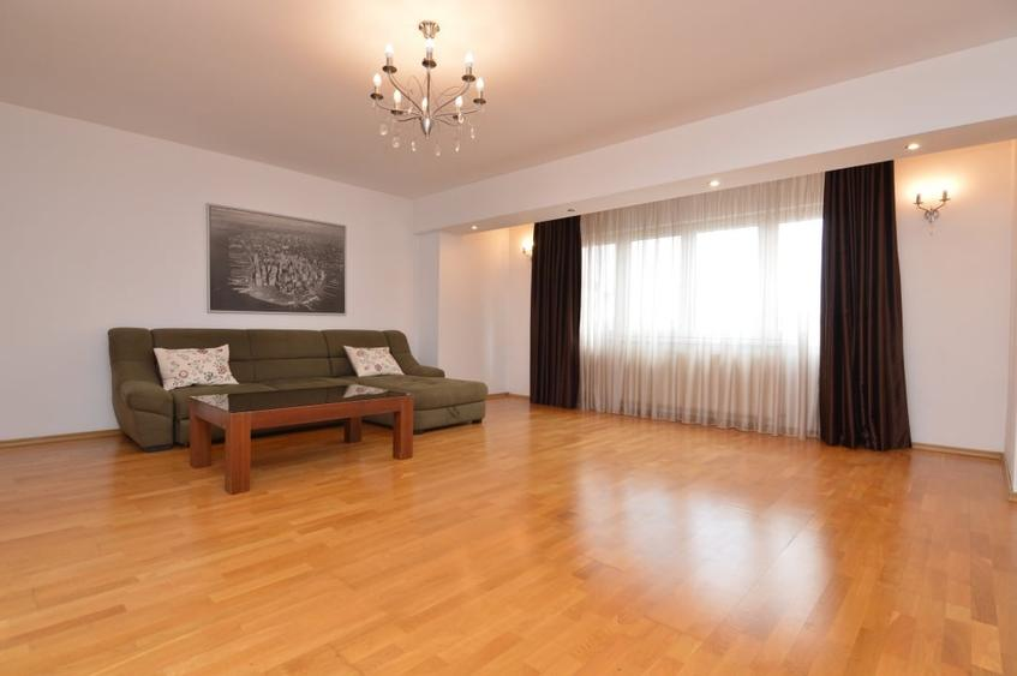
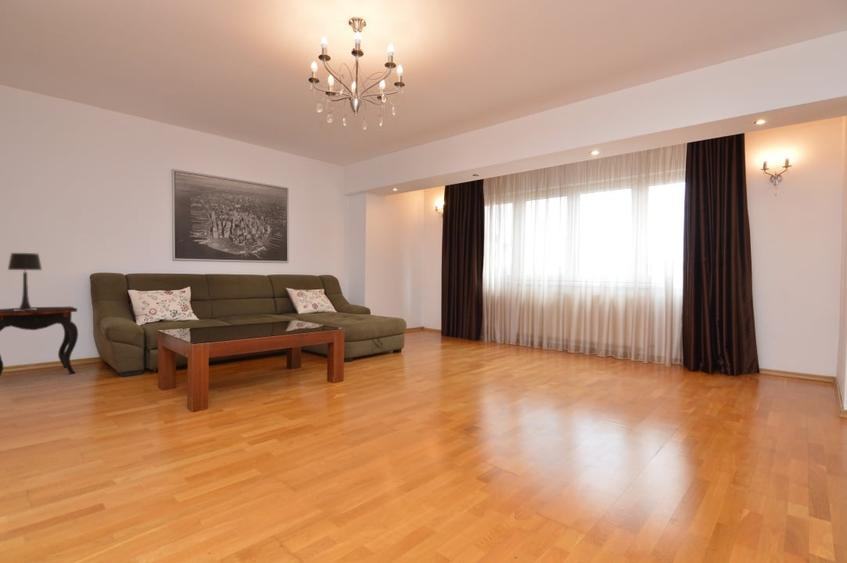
+ side table (32, 329)
+ table lamp (25, 281)
